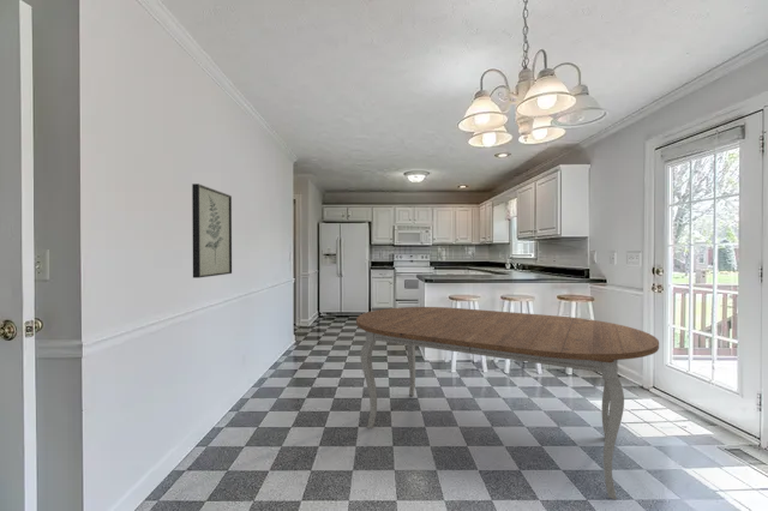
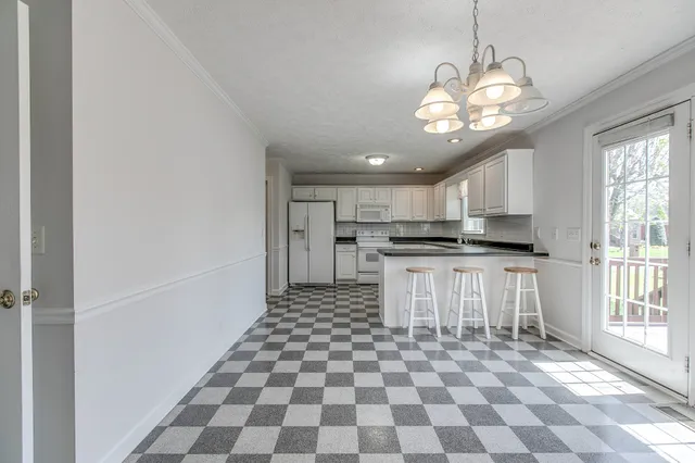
- dining table (492, 356)
- wall art (214, 233)
